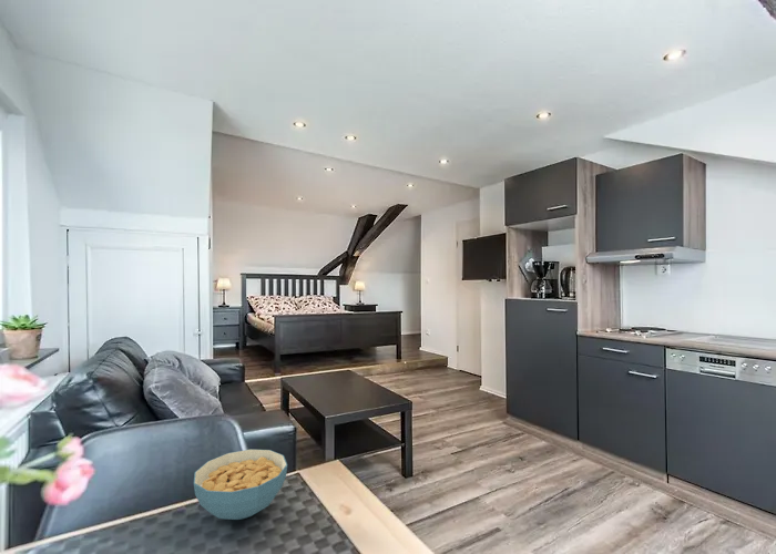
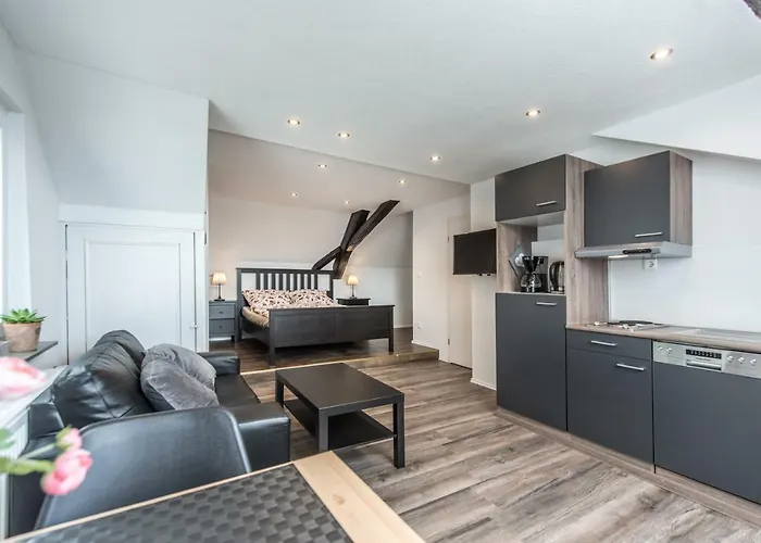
- cereal bowl (242, 490)
